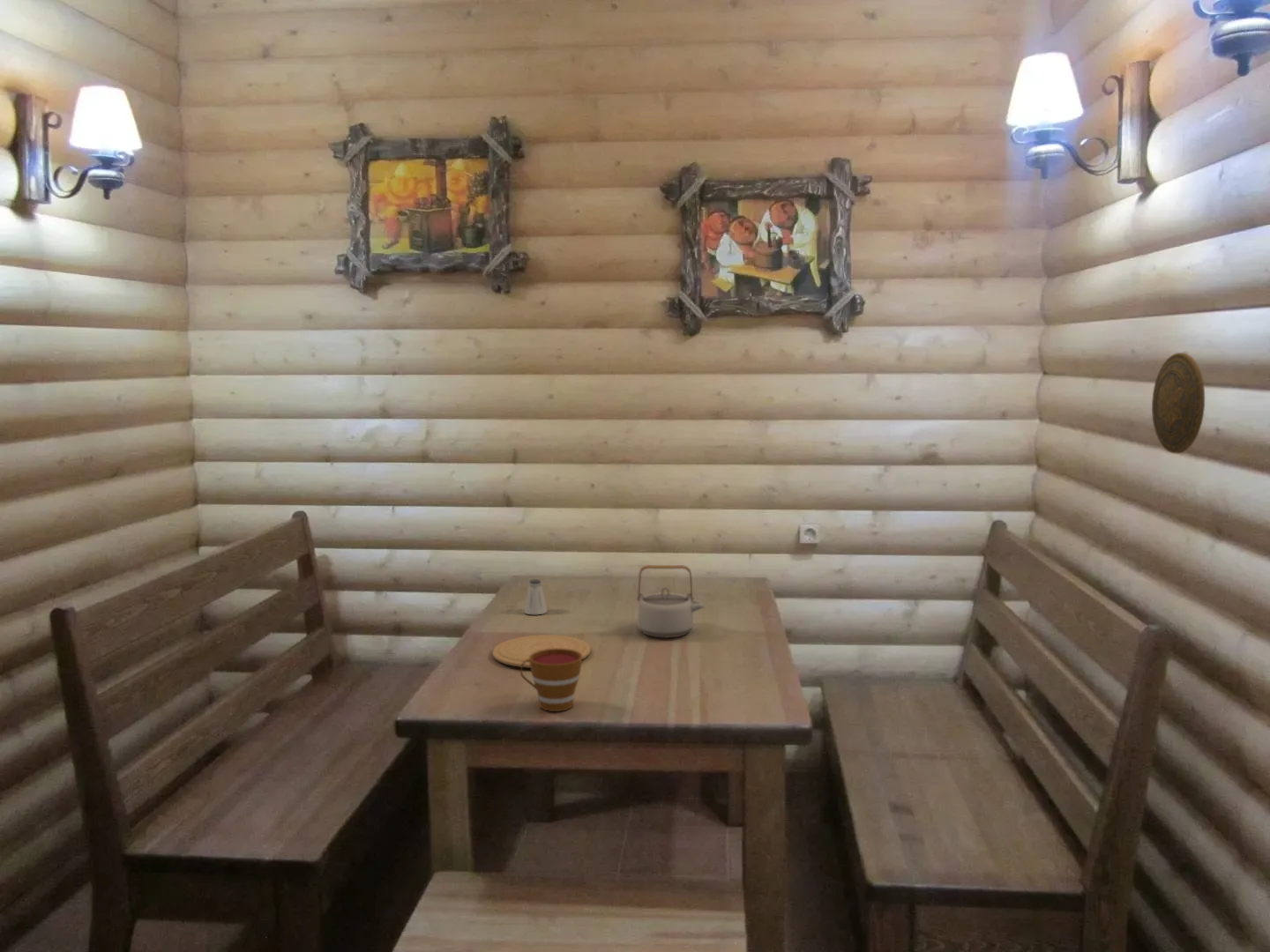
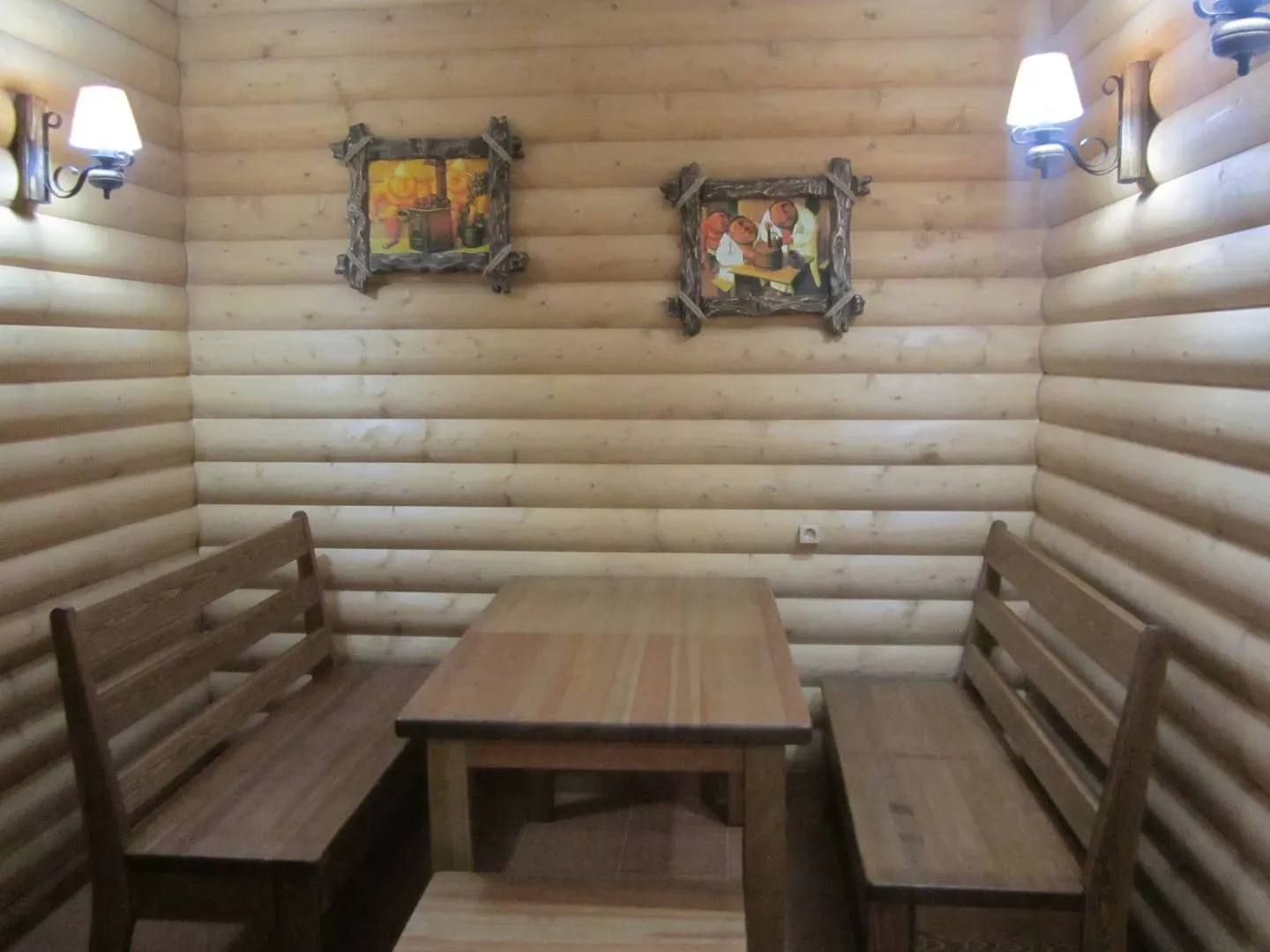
- saltshaker (535, 596)
- decorative plate (1172, 403)
- cup (551, 681)
- teapot (670, 599)
- plate (542, 650)
